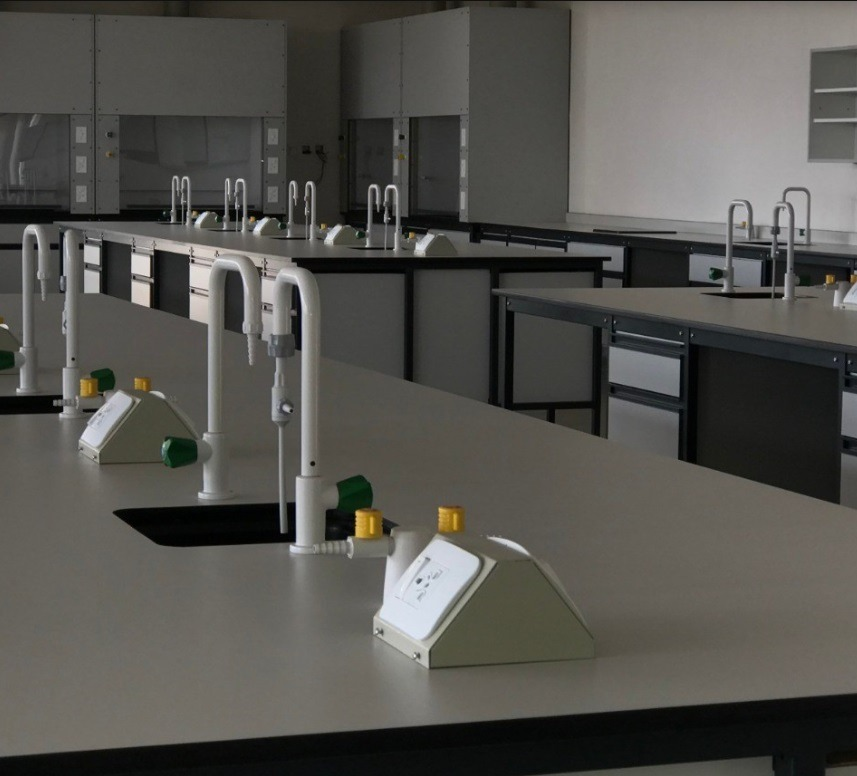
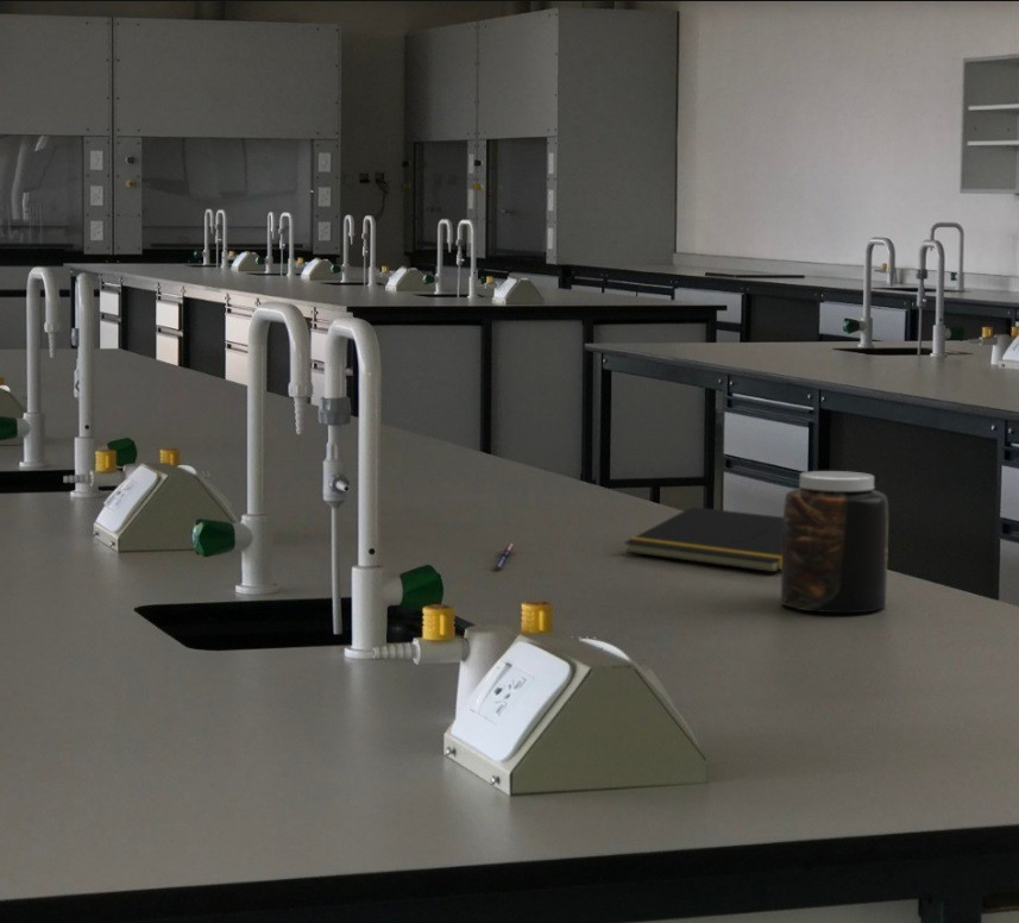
+ jar (835, 539)
+ pen (504, 554)
+ notepad (730, 538)
